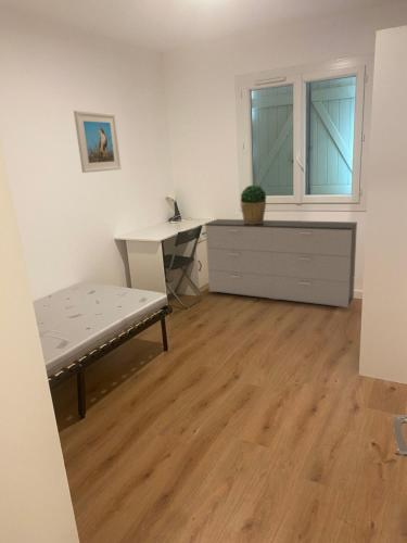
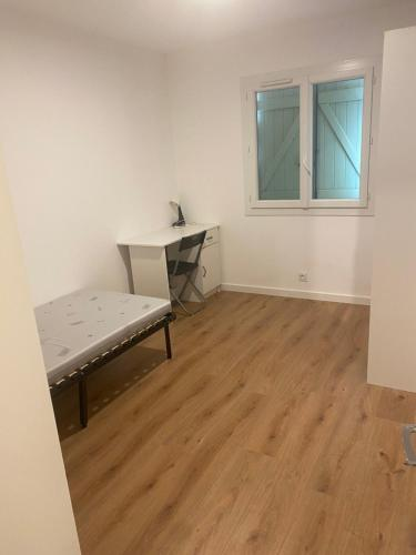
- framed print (99, 141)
- dresser (277, 260)
- potted plant (253, 203)
